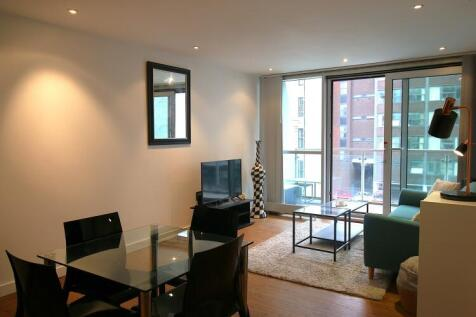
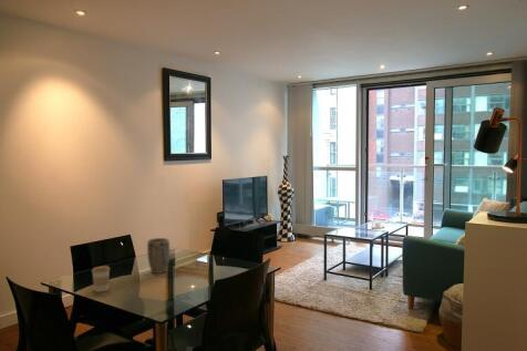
+ coffee cup (101, 278)
+ plant pot (158, 255)
